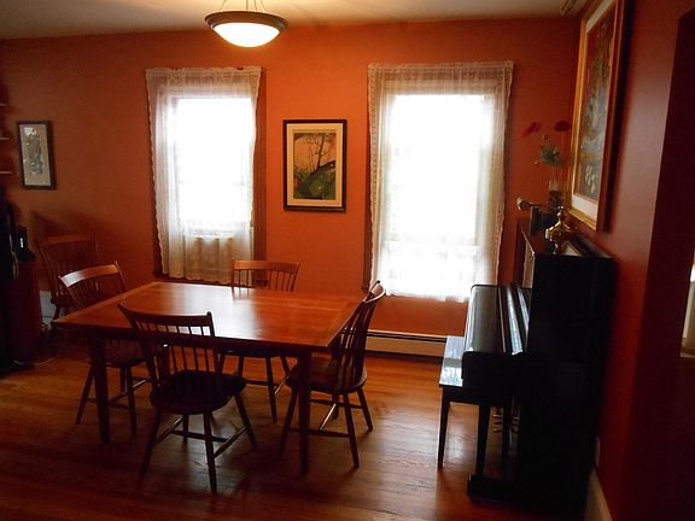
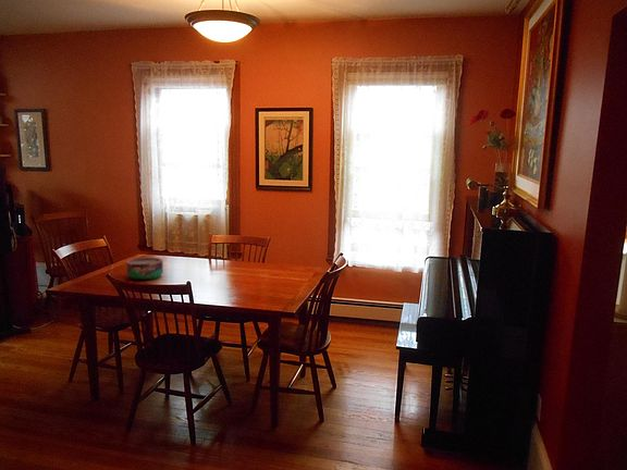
+ bowl (145, 268)
